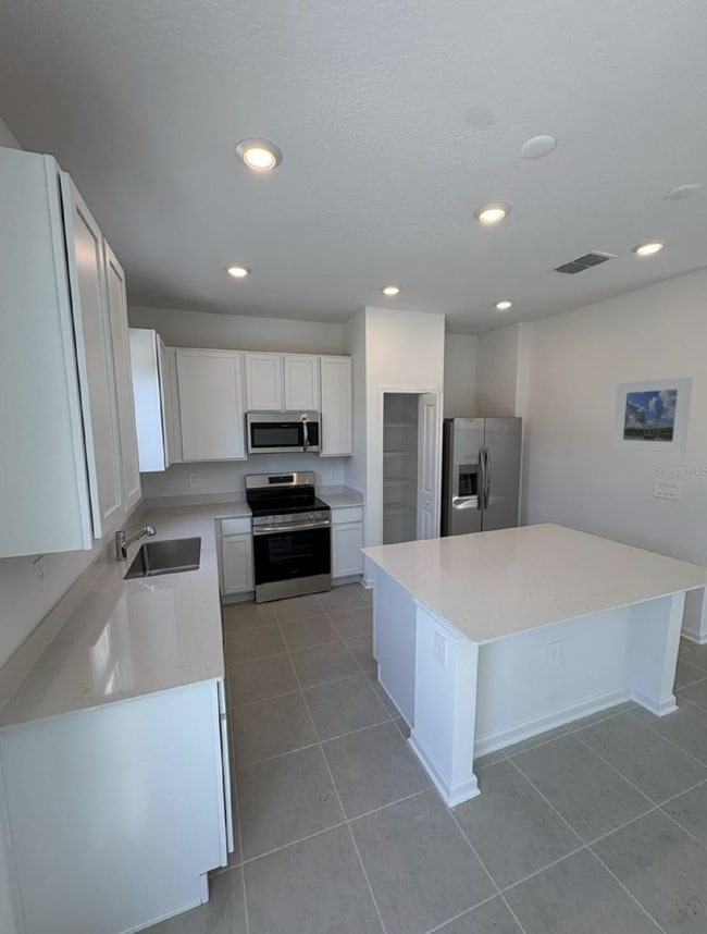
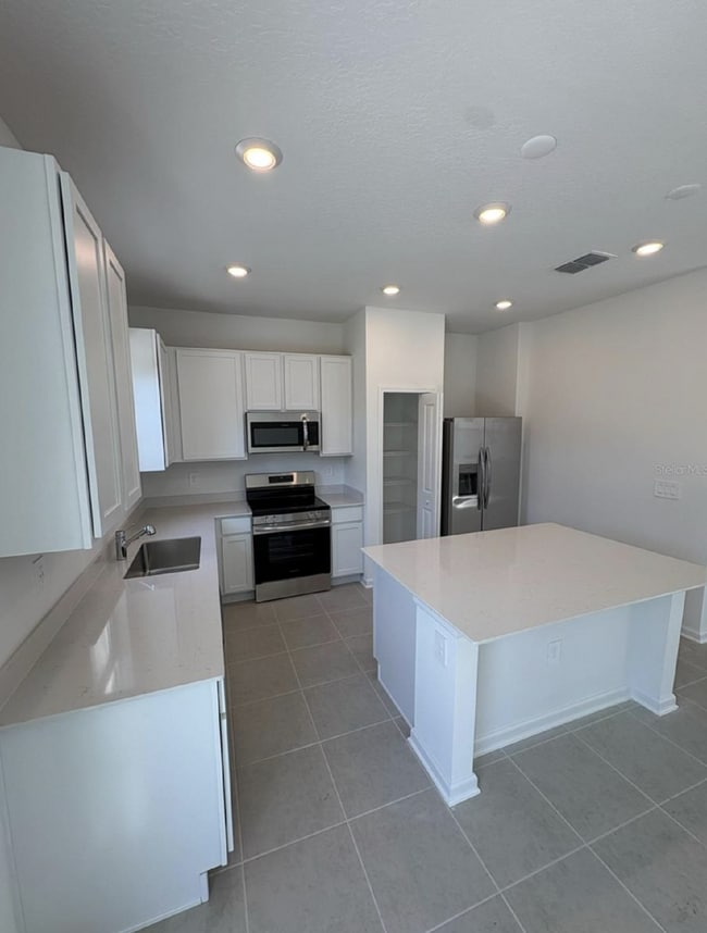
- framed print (648, 416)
